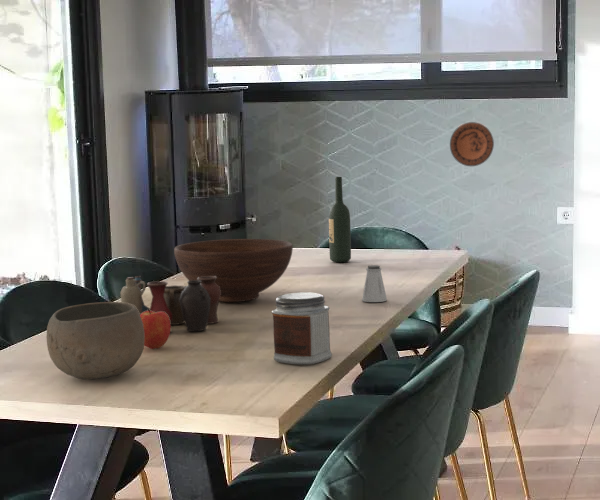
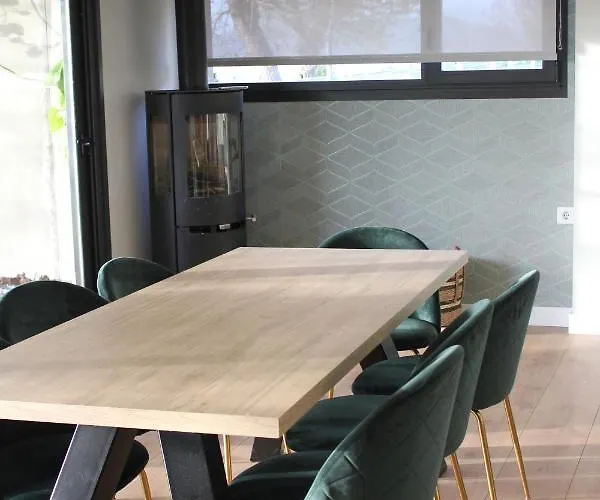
- bowl (95, 341)
- decorative plate (471, 144)
- vase (170, 300)
- wine bottle (339, 219)
- jar (301, 327)
- fruit bowl (234, 272)
- apple (153, 328)
- saltshaker (374, 283)
